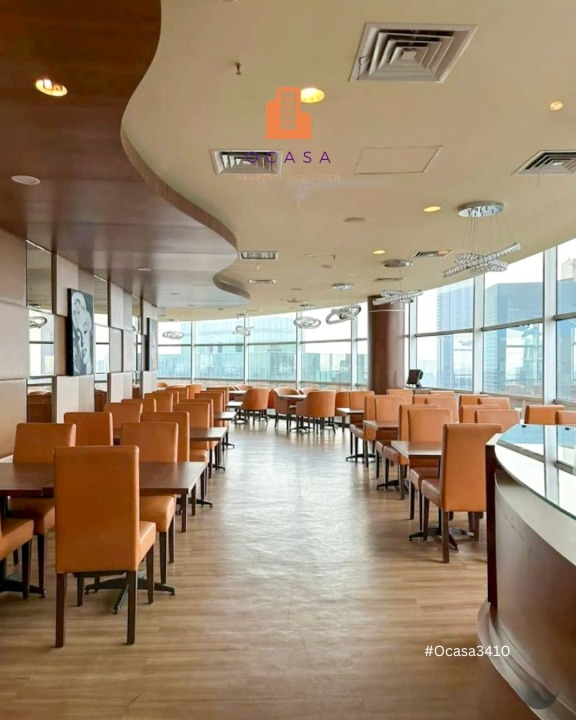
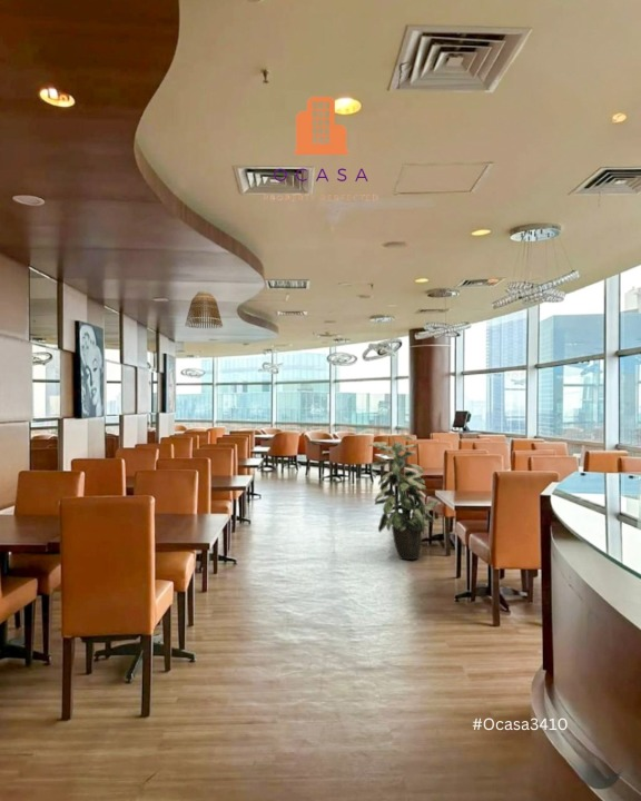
+ lamp shade (203, 308)
+ indoor plant (402, 497)
